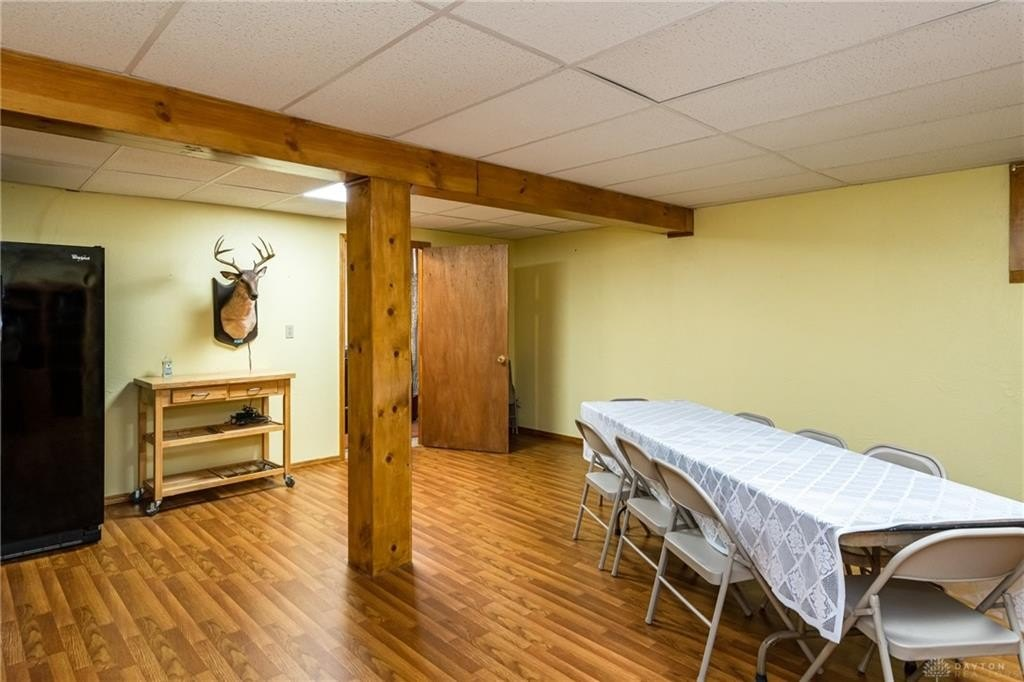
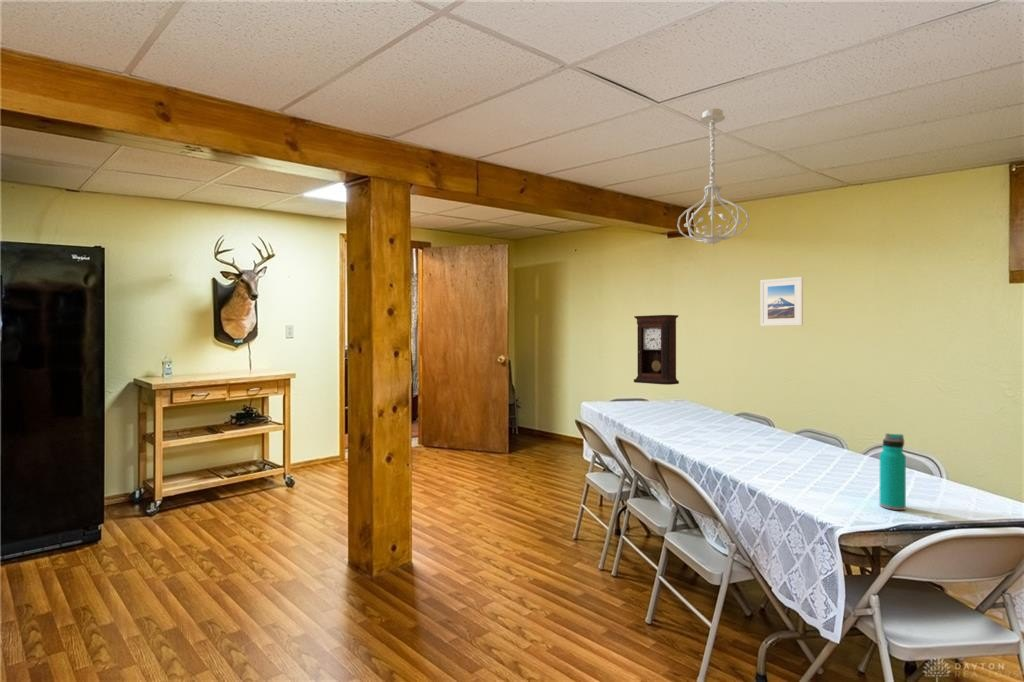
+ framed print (781, 302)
+ ceiling light fixture (712, 179)
+ pendulum clock (654, 349)
+ water bottle (892, 470)
